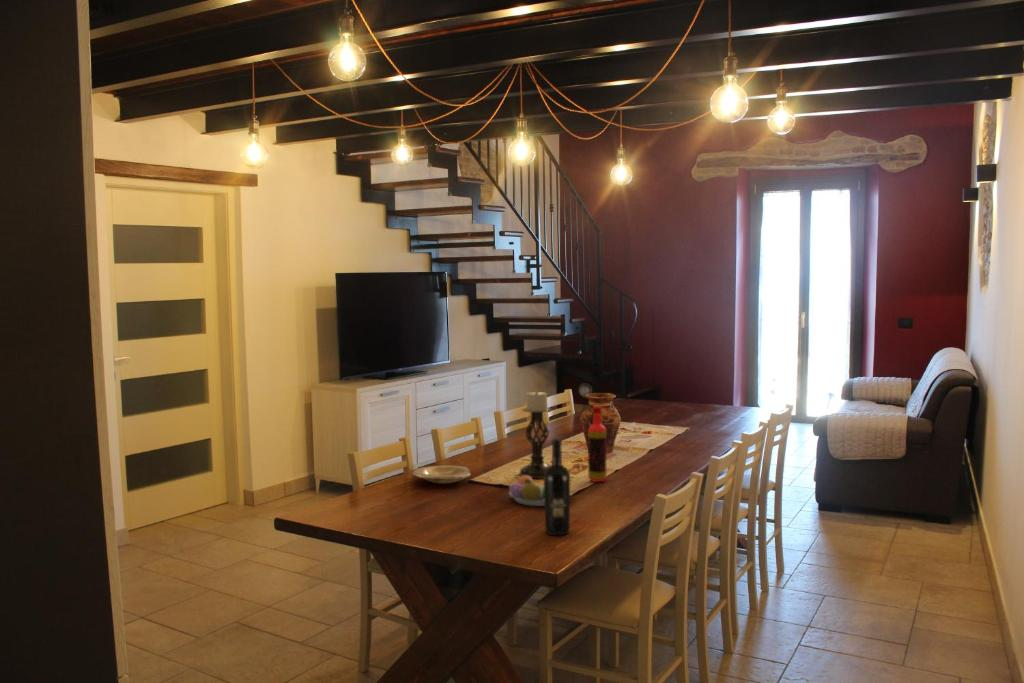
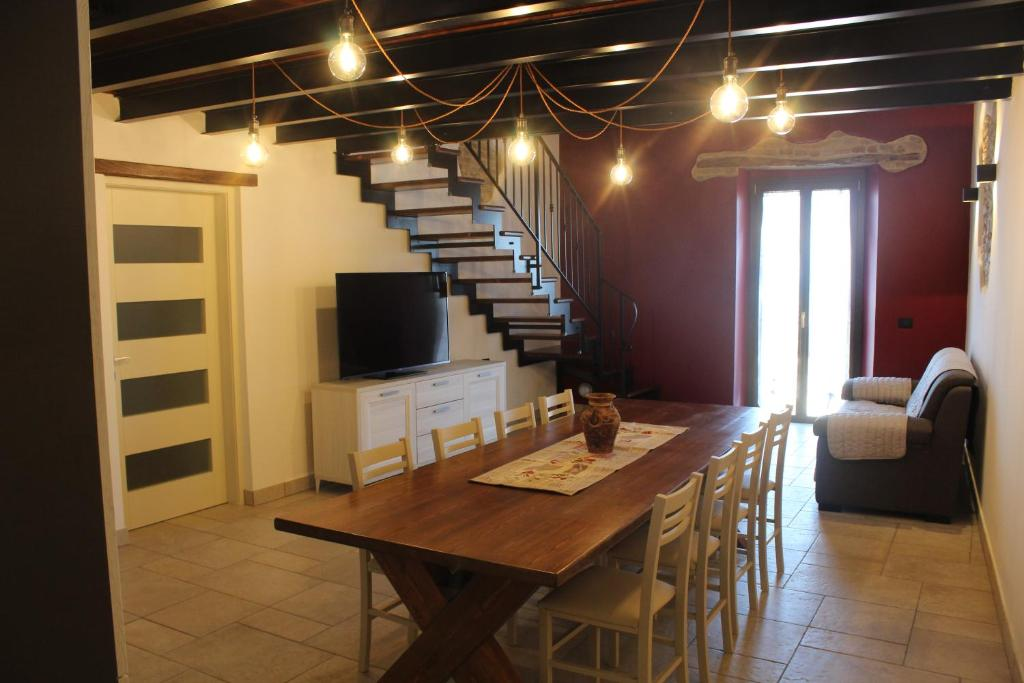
- bottle (597, 443)
- wine bottle (557, 485)
- candle holder (537, 432)
- fruit bowl (540, 487)
- plate (442, 475)
